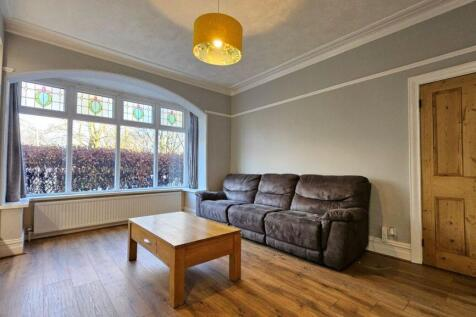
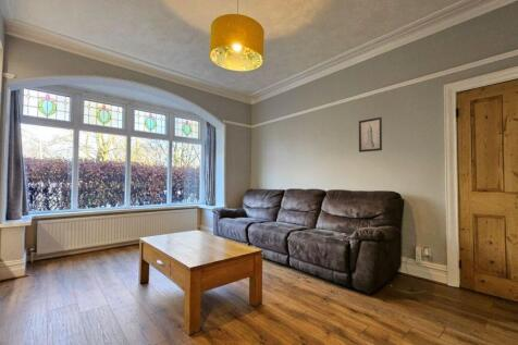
+ wall art (369, 135)
